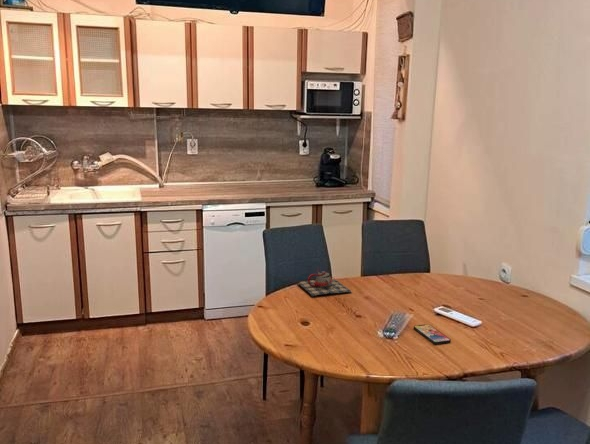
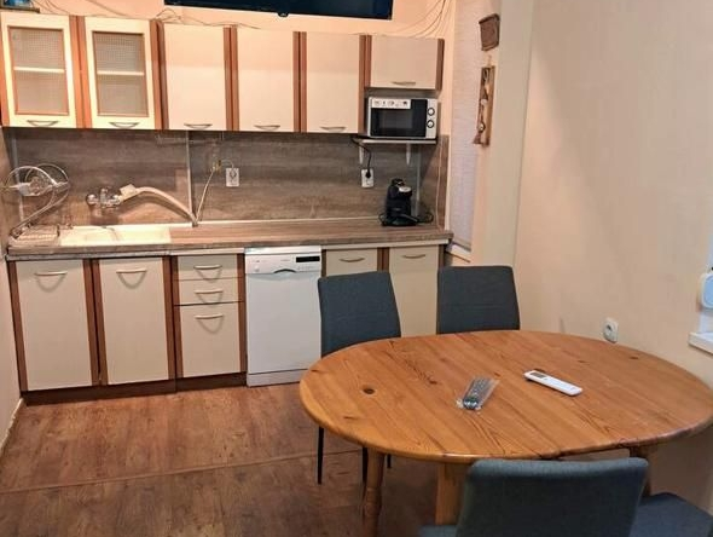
- smartphone (431, 333)
- teapot (323, 280)
